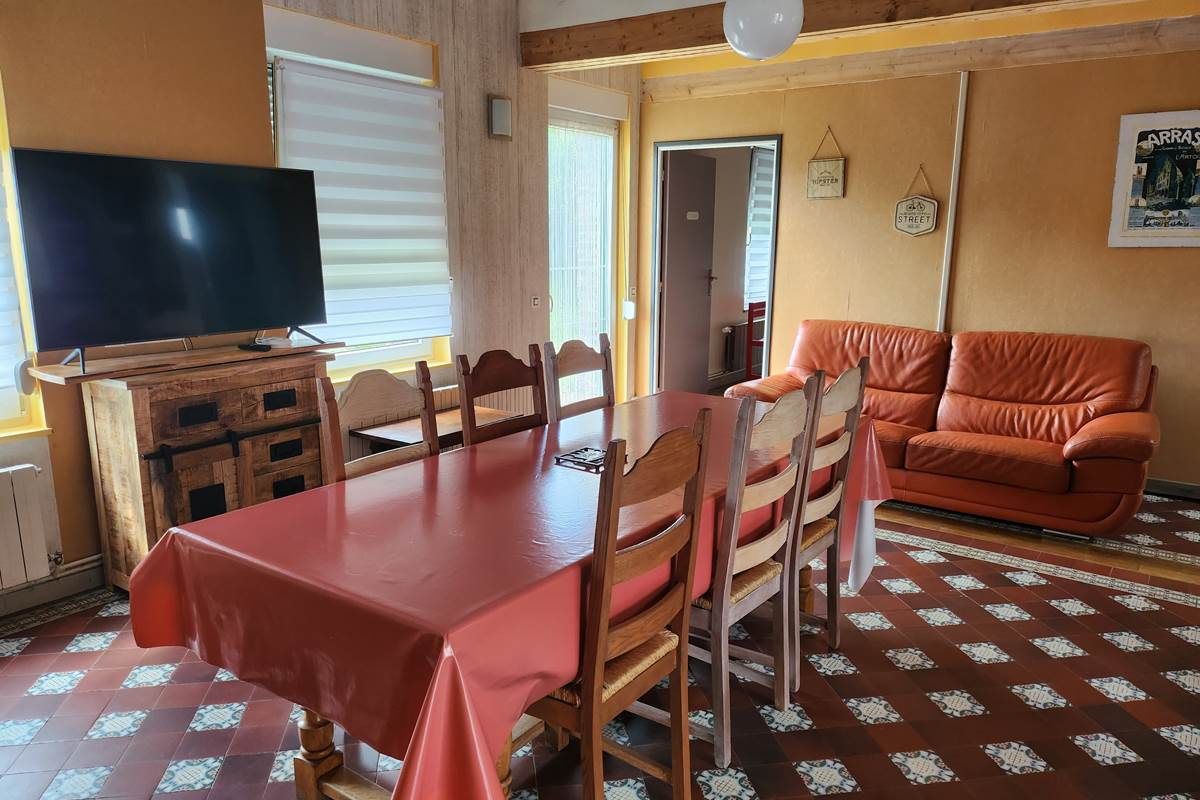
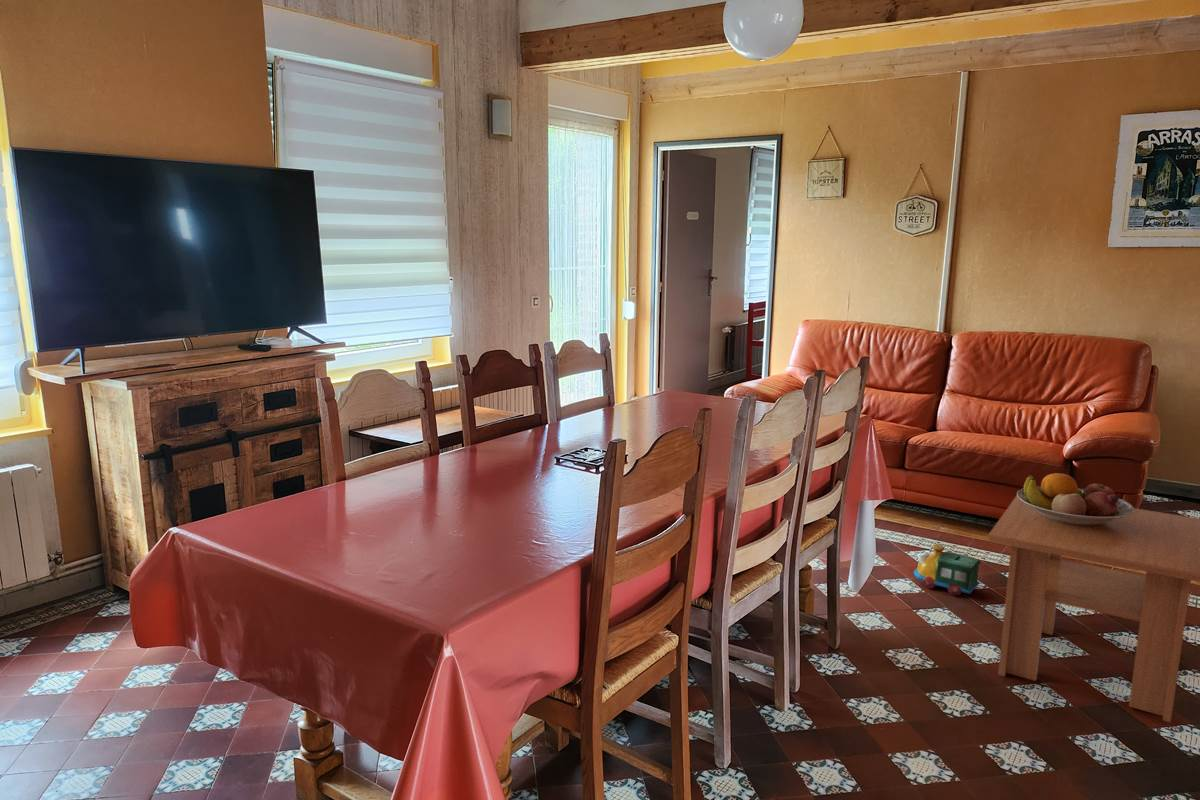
+ fruit bowl (1074, 496)
+ toy train (945, 566)
+ coffee table (1095, 598)
